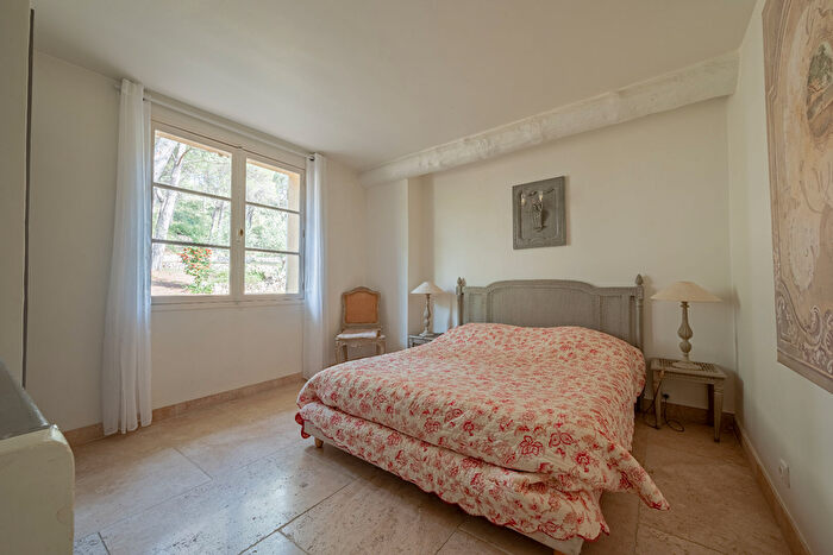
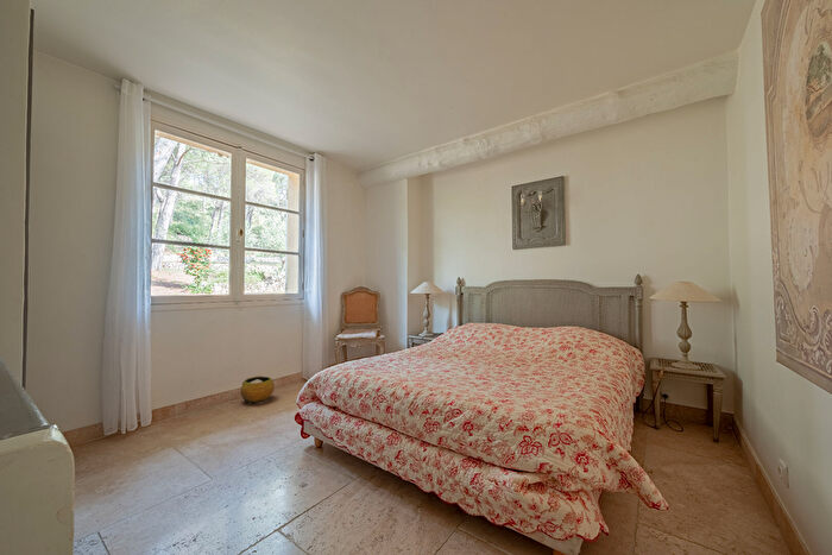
+ clay pot (254, 389)
